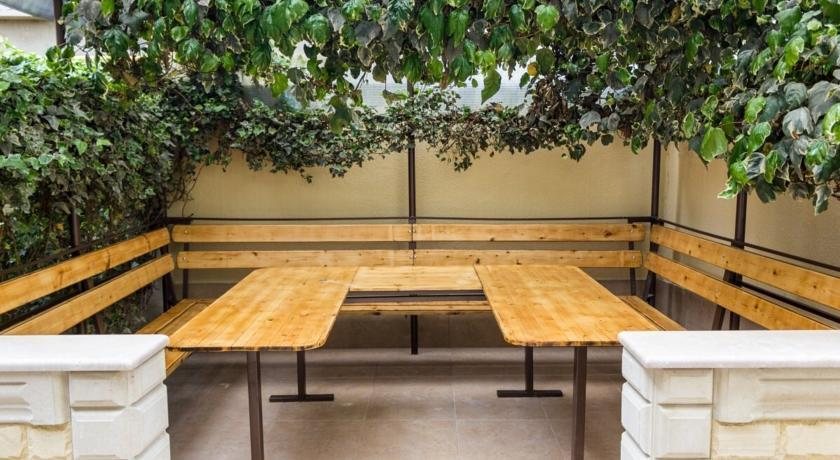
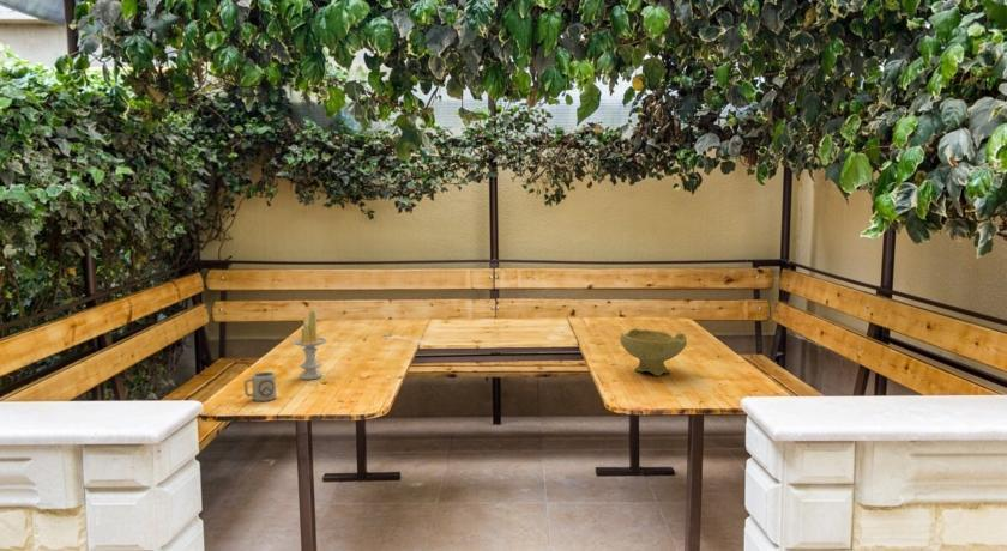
+ candle (309, 343)
+ bowl (652, 352)
+ cup (260, 386)
